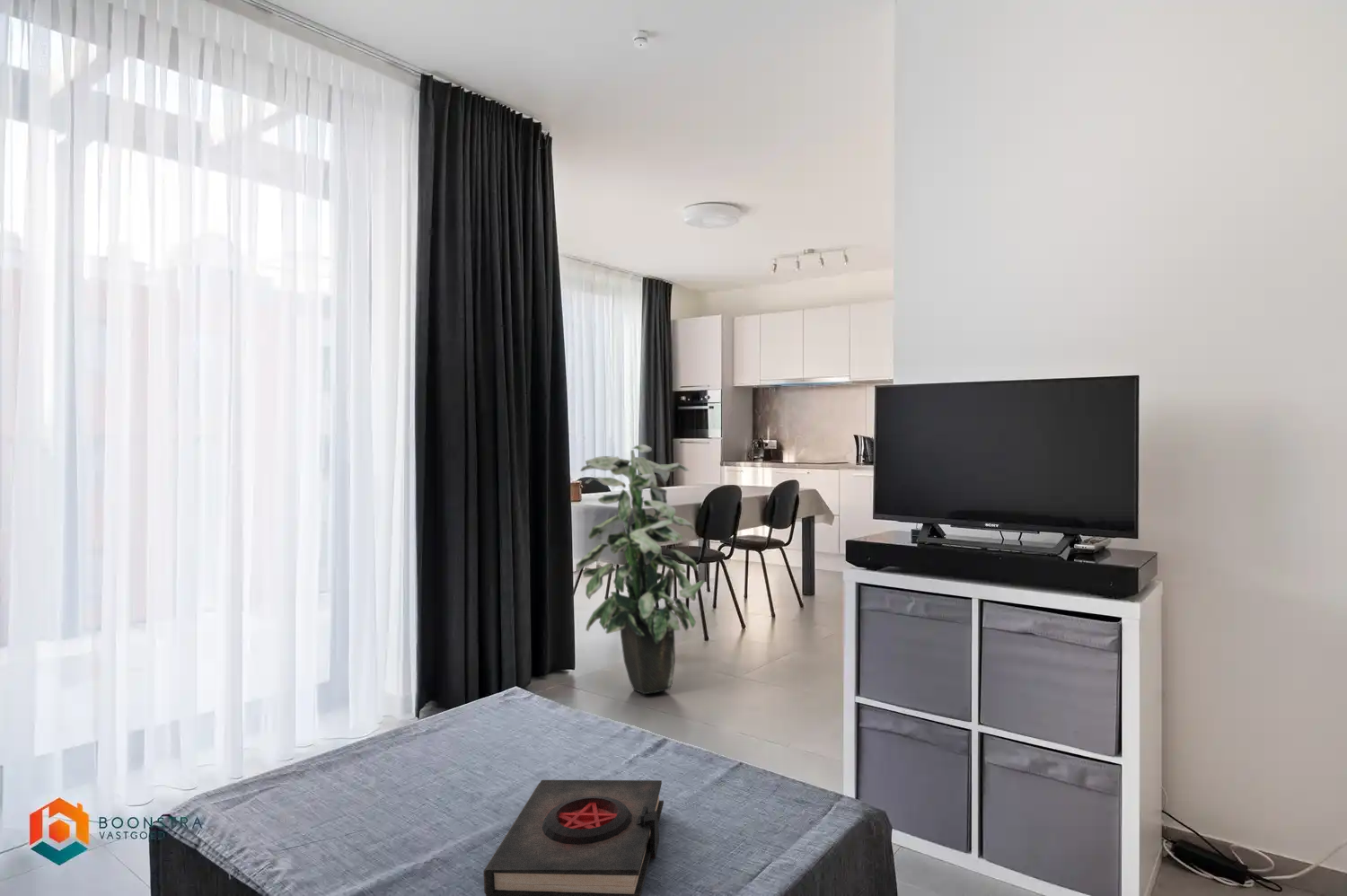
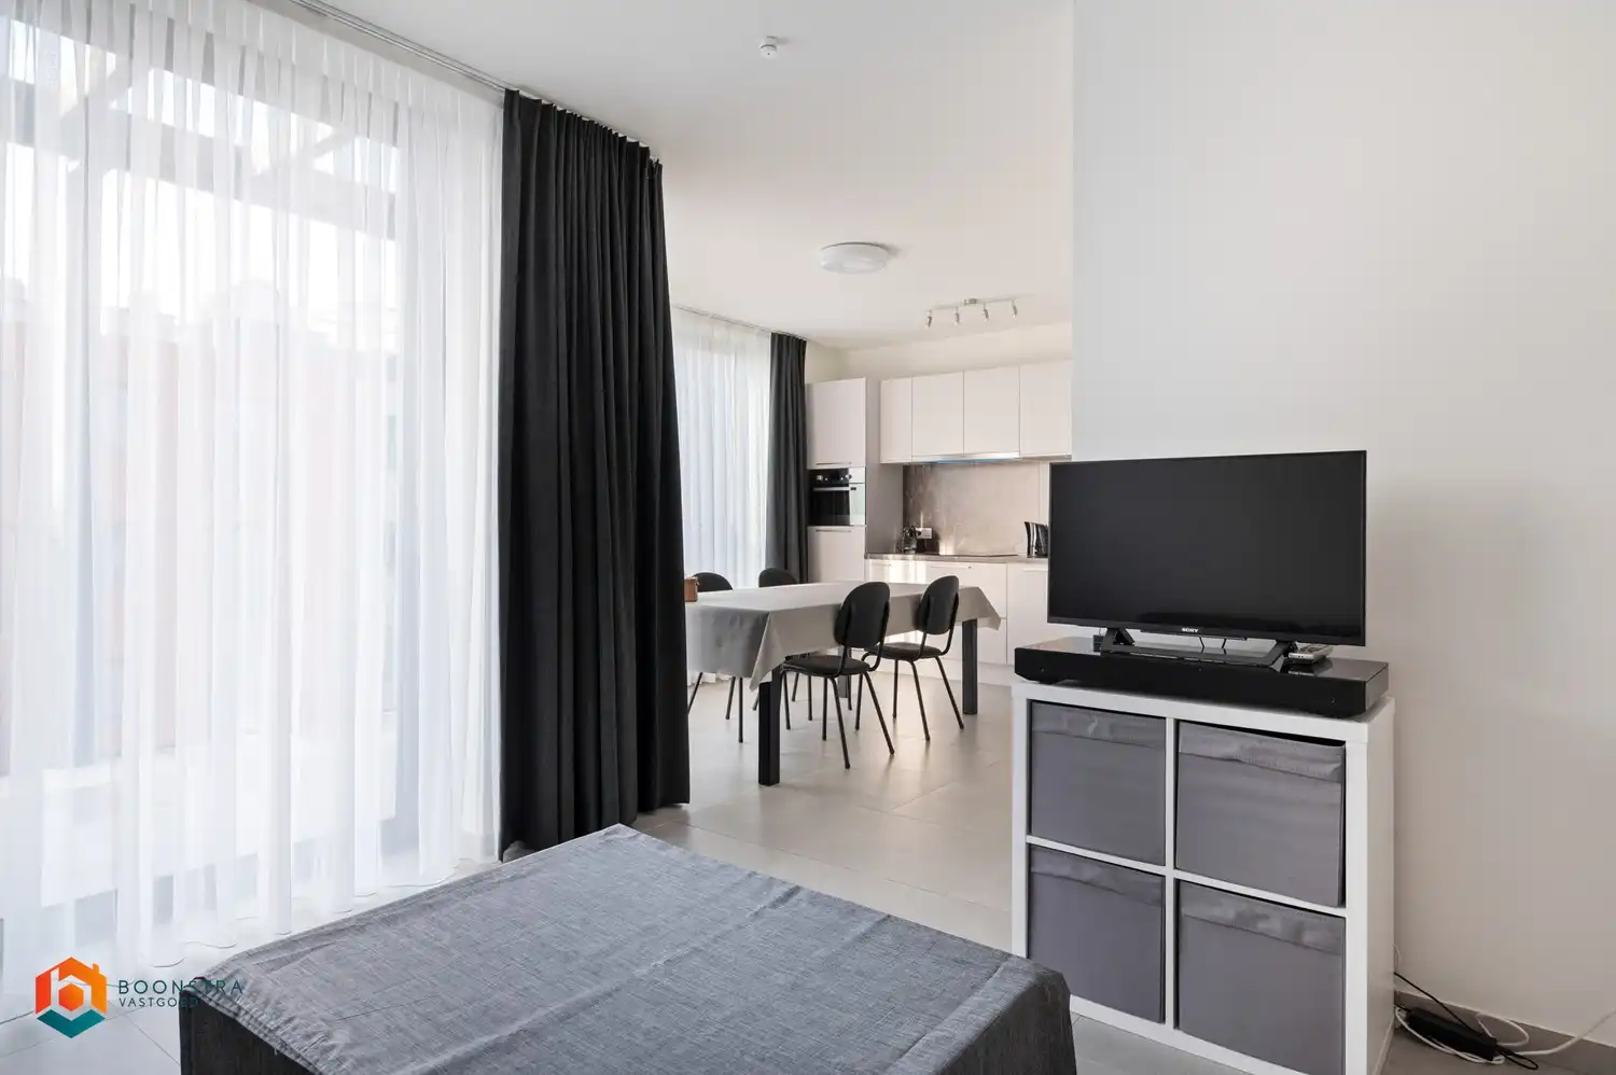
- book (585, 828)
- indoor plant (638, 567)
